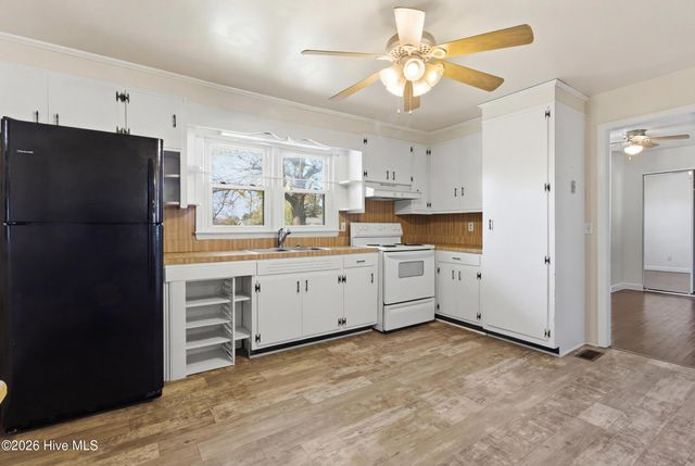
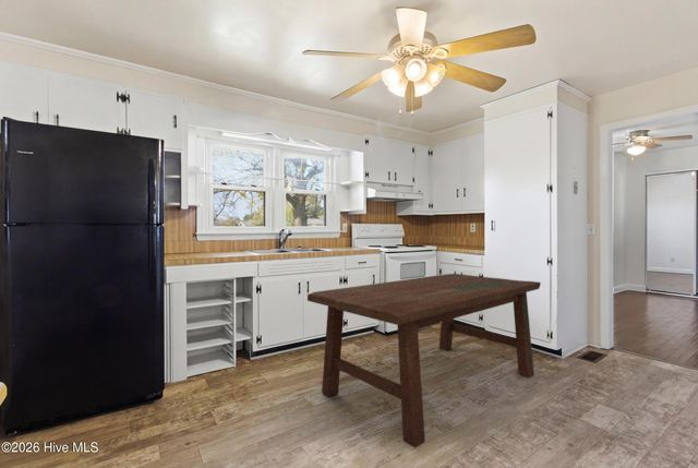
+ dining table (440, 337)
